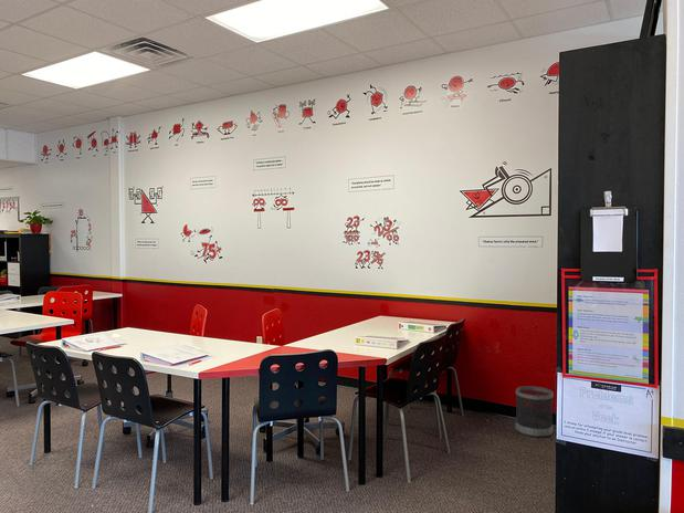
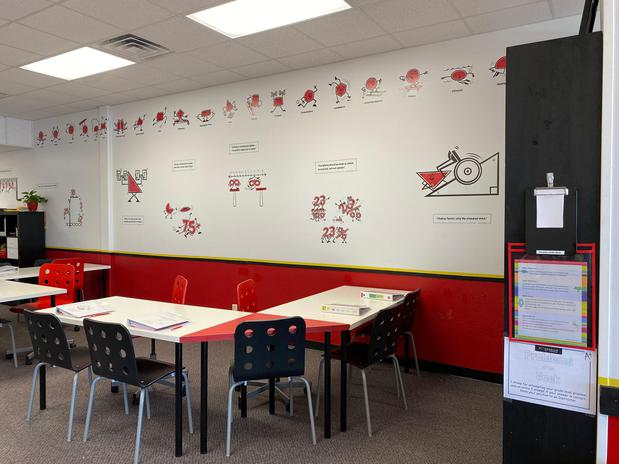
- wastebasket (534, 410)
